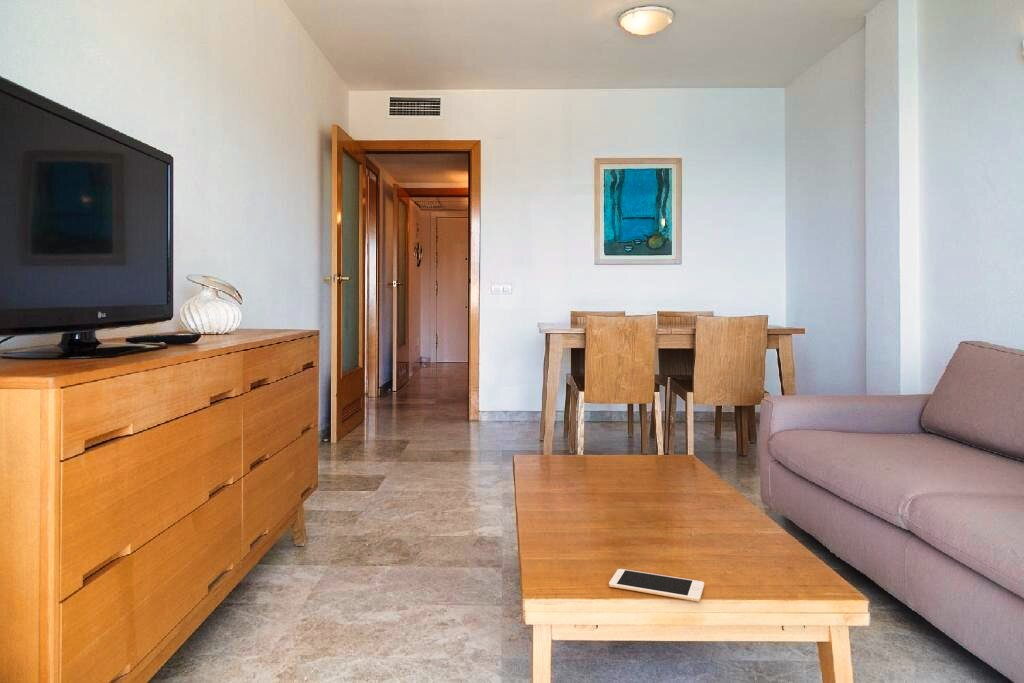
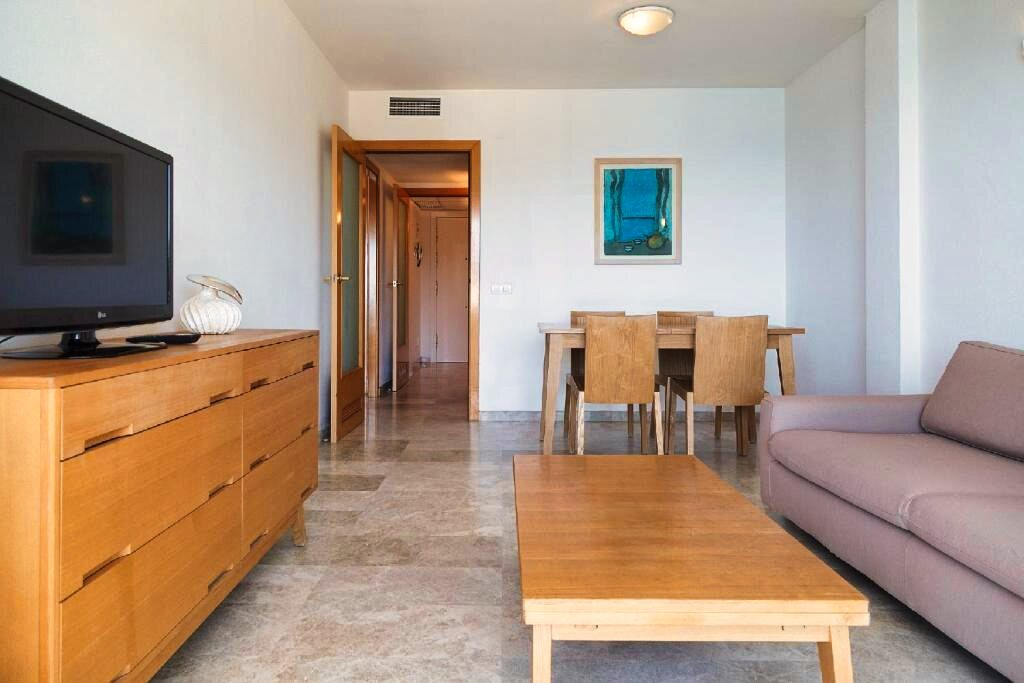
- cell phone (656, 584)
